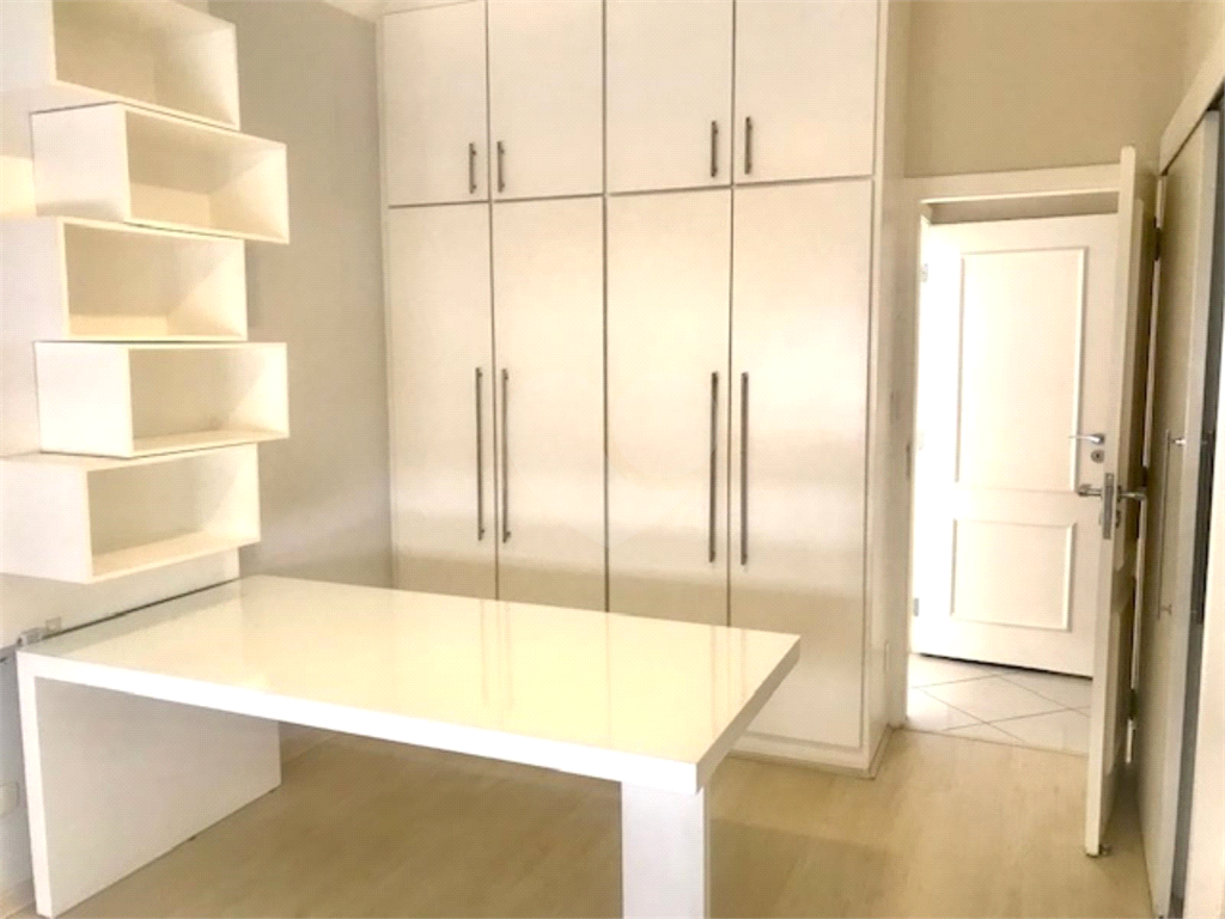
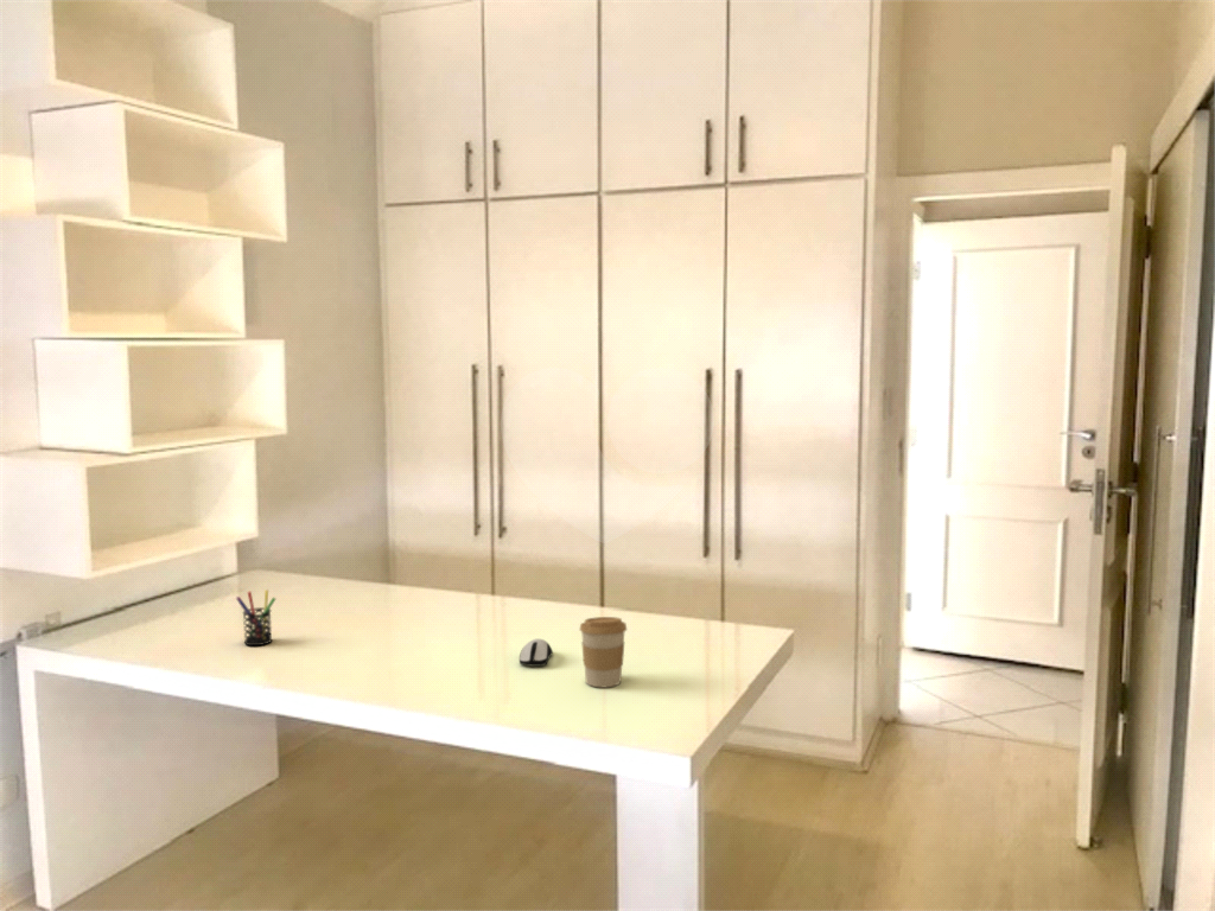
+ pen holder (259, 616)
+ computer mouse (536, 649)
+ coffee cup (603, 649)
